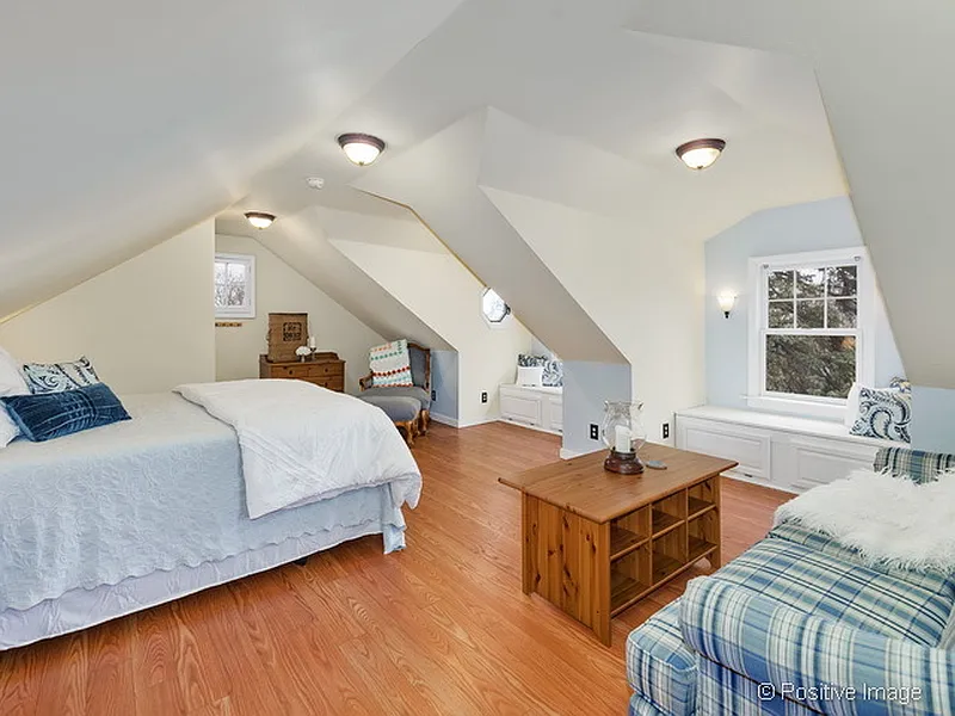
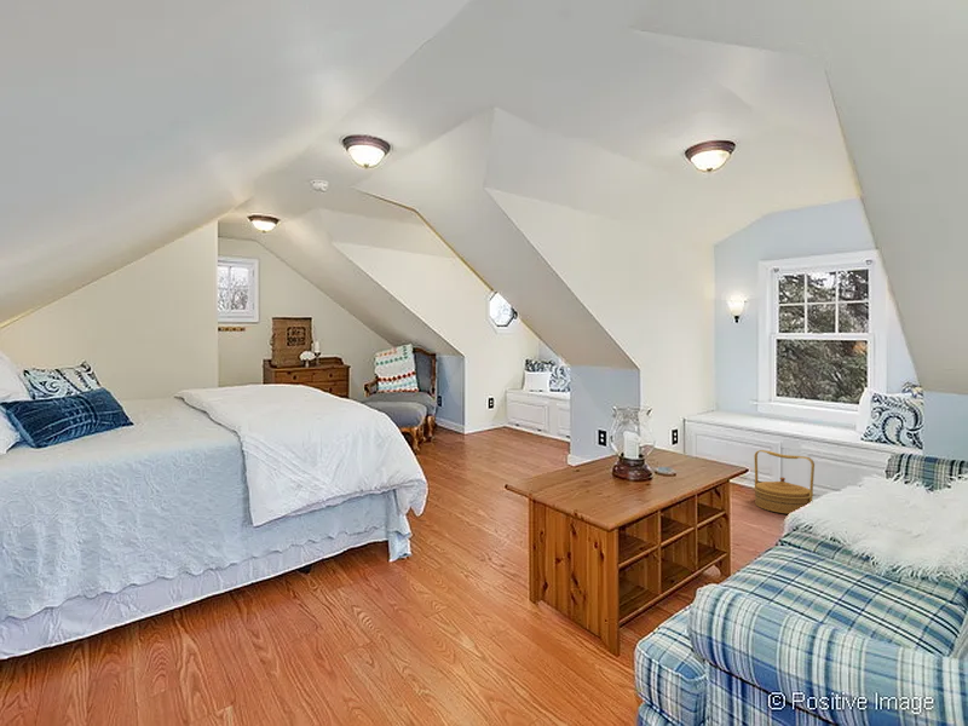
+ woven basket (782, 479)
